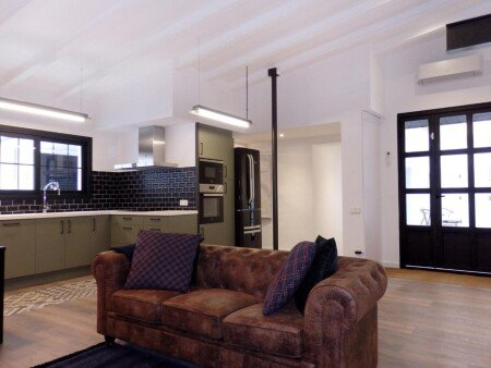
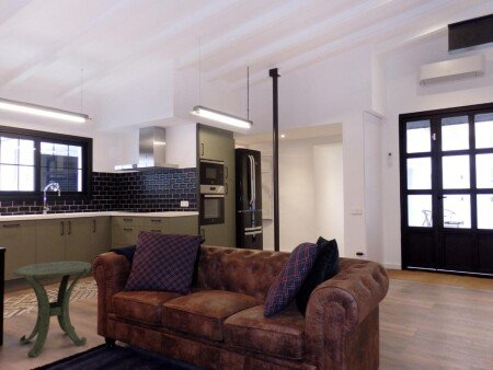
+ side table (53, 304)
